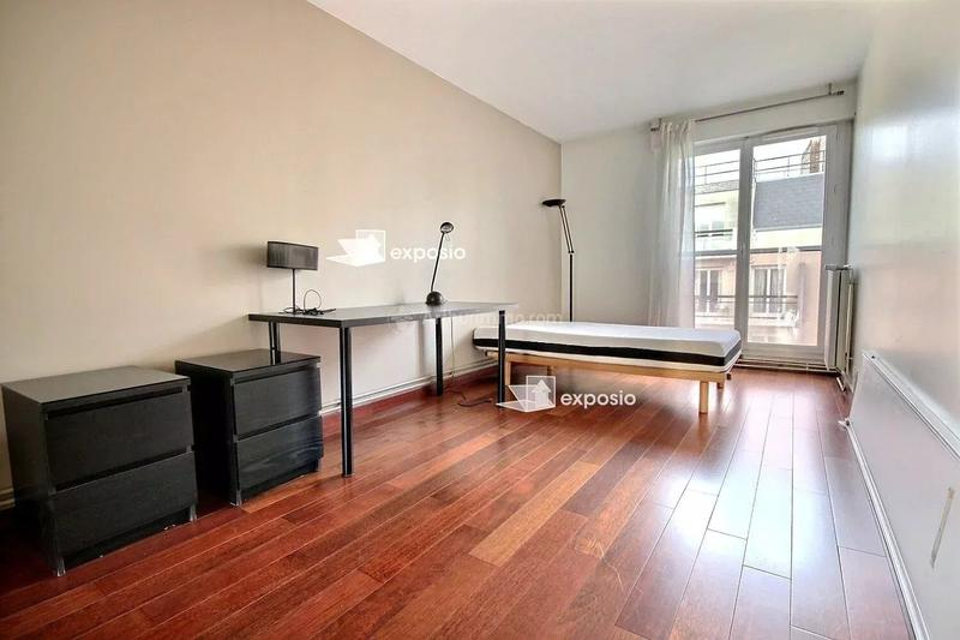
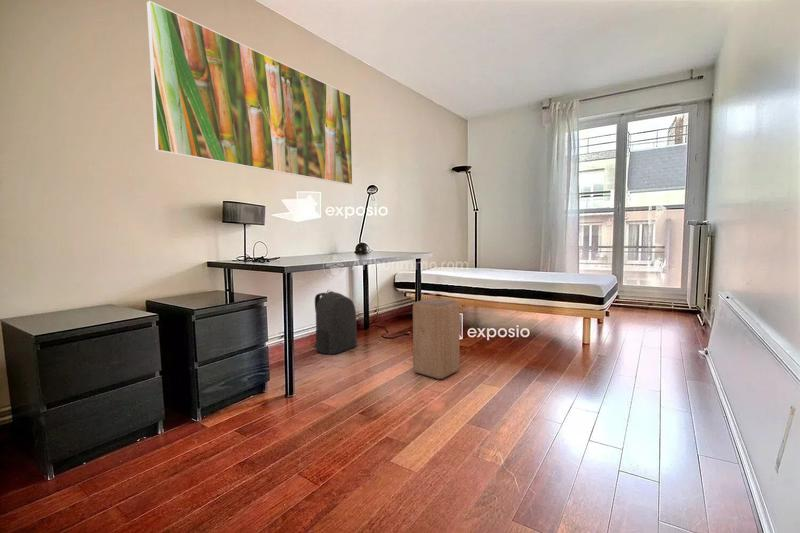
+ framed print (275, 116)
+ backpack (332, 318)
+ stool (436, 336)
